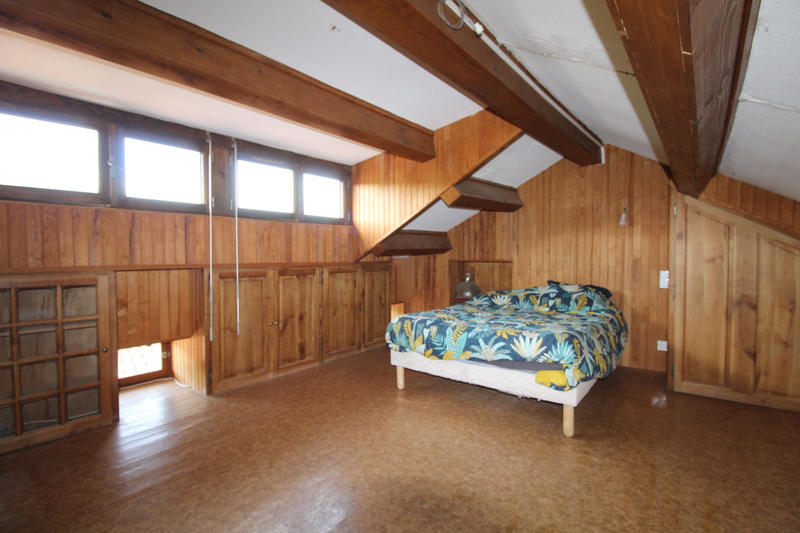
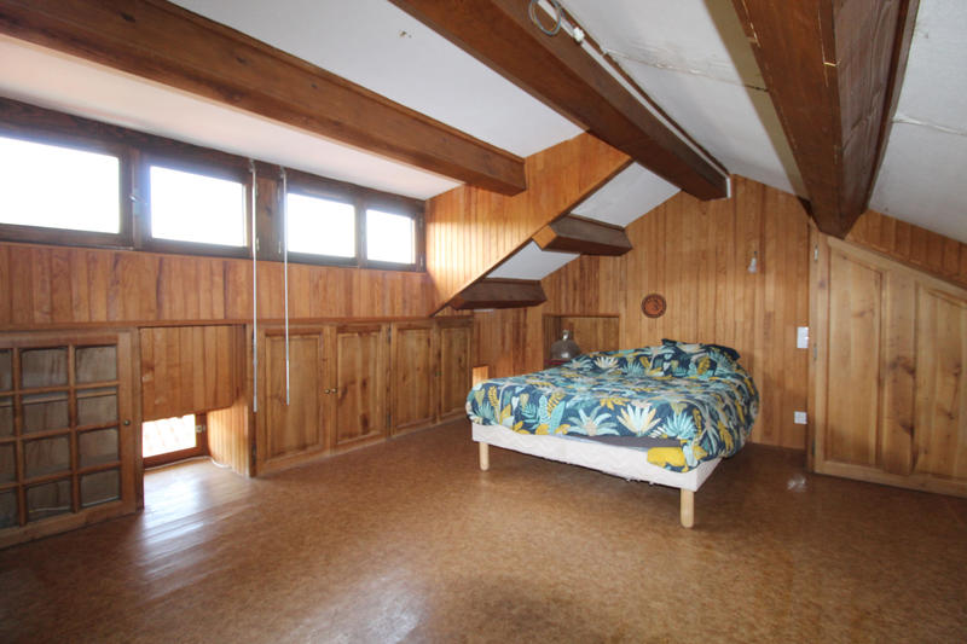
+ decorative plate (653, 306)
